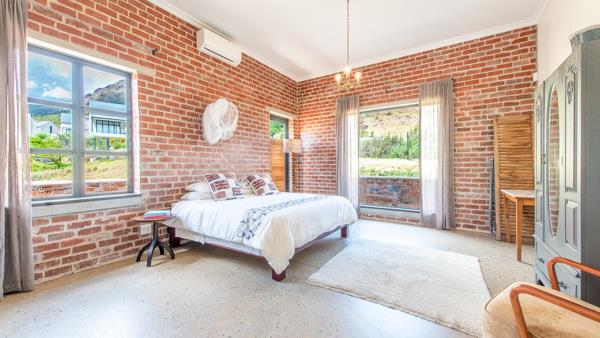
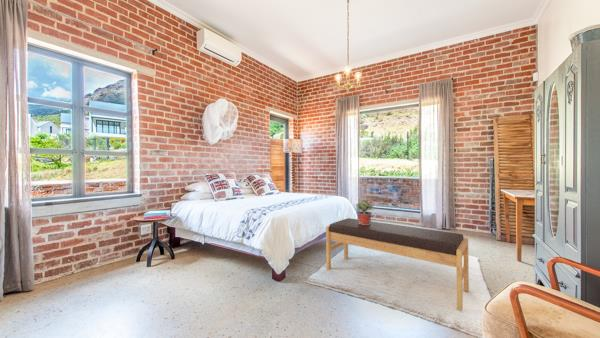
+ potted plant (365, 211)
+ bench (390, 252)
